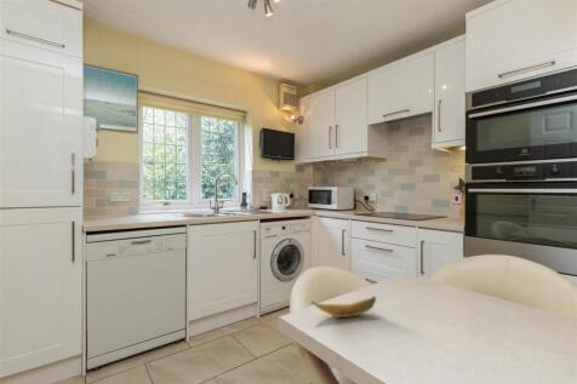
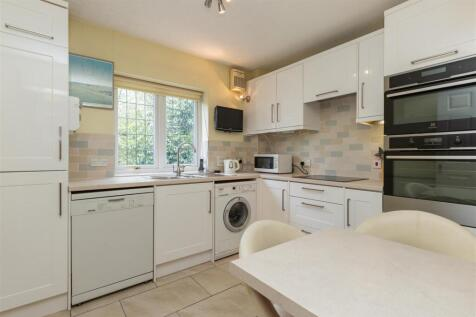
- banana (344, 306)
